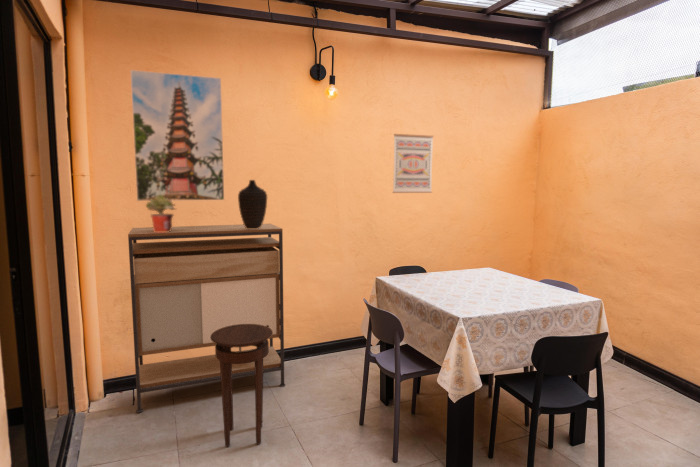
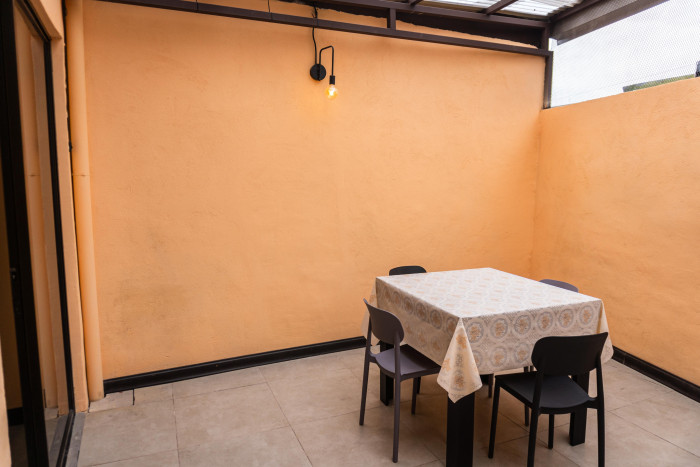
- shelving unit (210, 308)
- potted plant (161, 212)
- stool (231, 385)
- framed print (179, 138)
- wall art (413, 164)
- decorative vase (253, 204)
